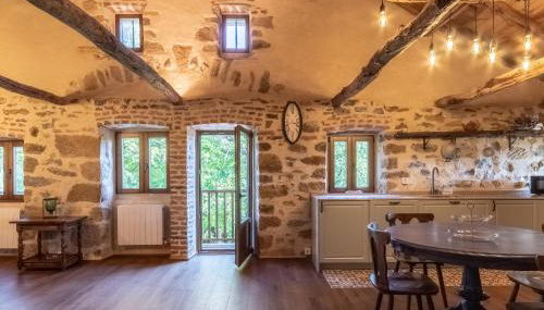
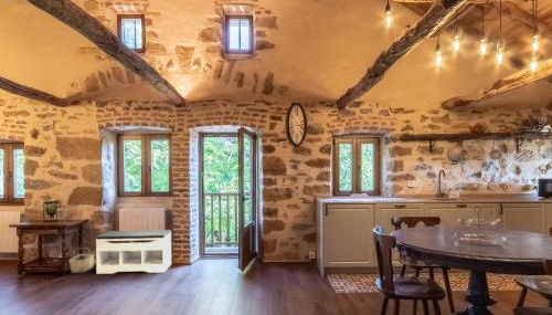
+ bench (135, 250)
+ basket (82, 259)
